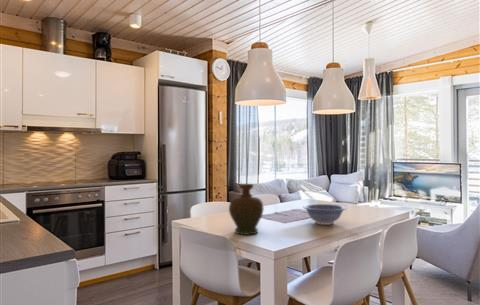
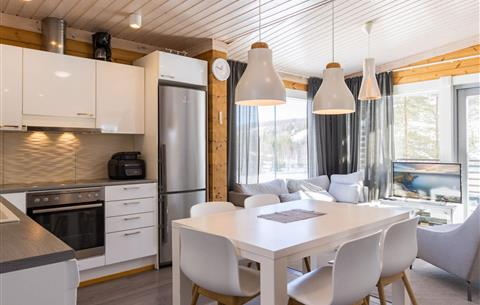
- decorative bowl (324, 214)
- decorative vase (246, 208)
